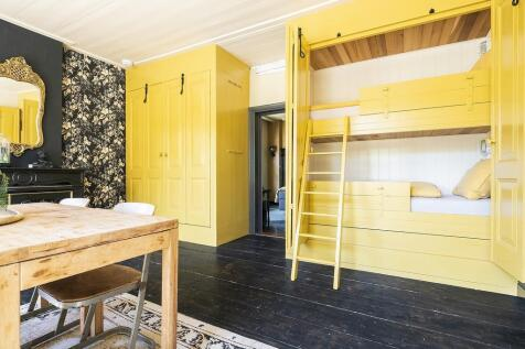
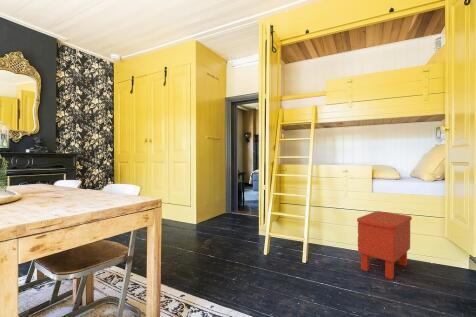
+ nightstand (384, 242)
